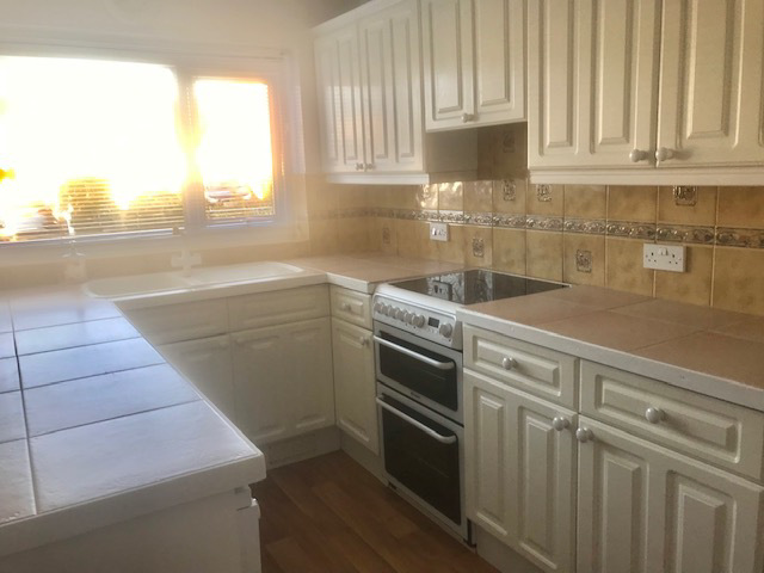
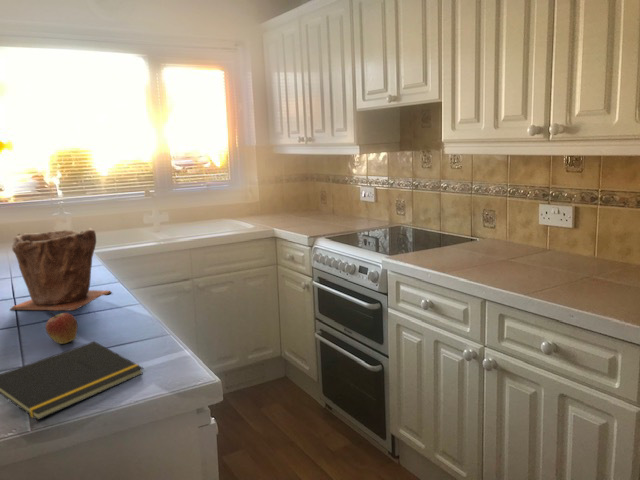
+ notepad (69, 375)
+ fruit (61, 326)
+ plant pot (59, 266)
